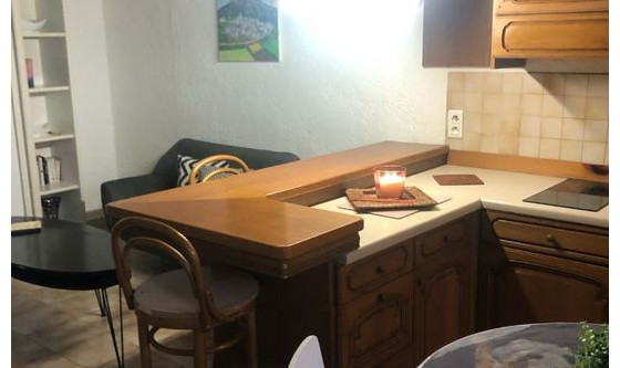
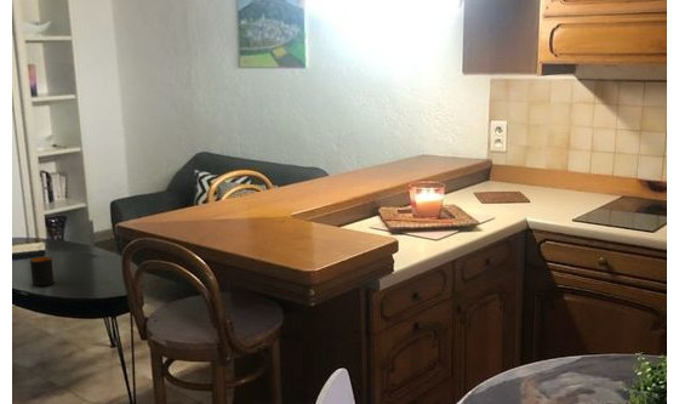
+ mug (41, 269)
